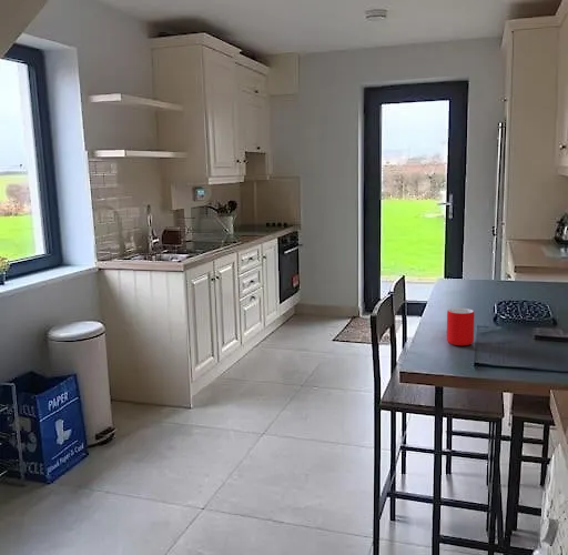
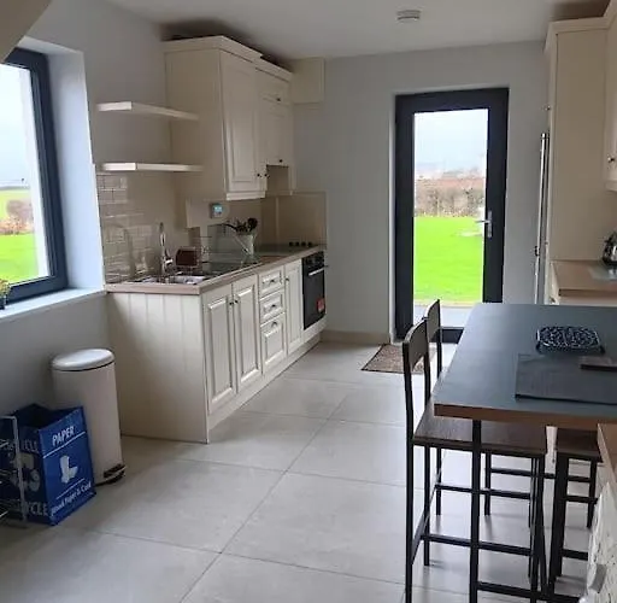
- mug (460, 325)
